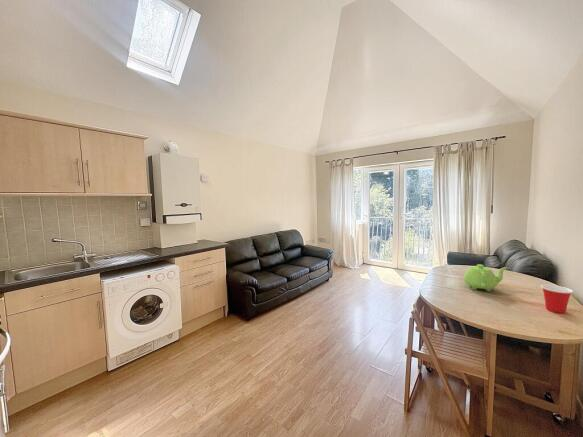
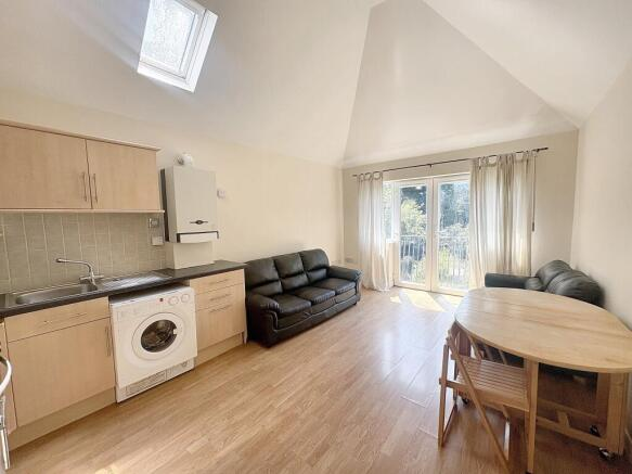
- teapot (484, 276)
- cup (555, 299)
